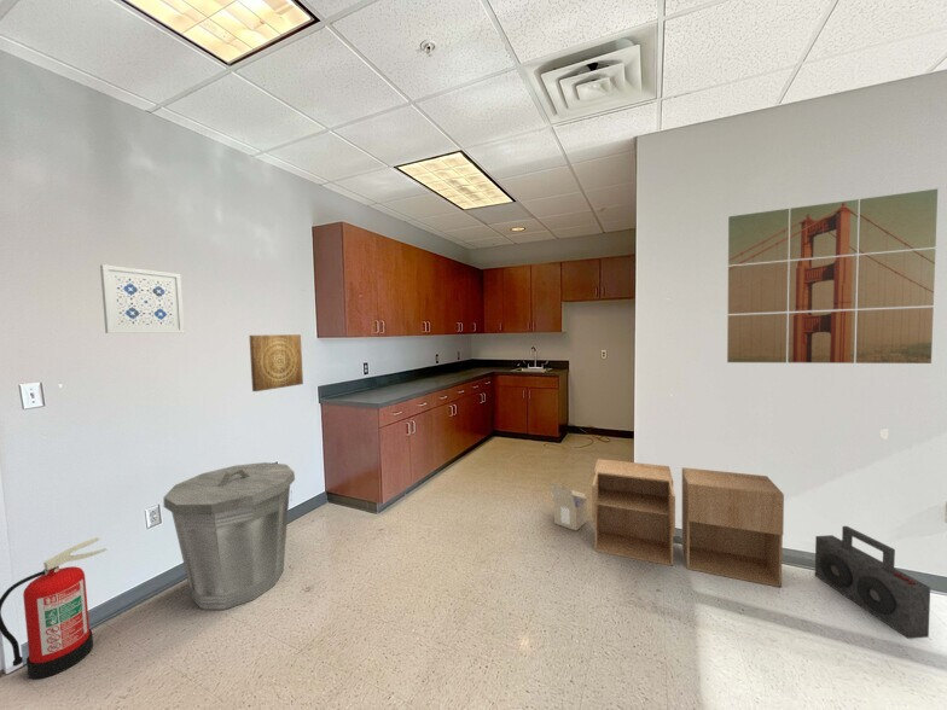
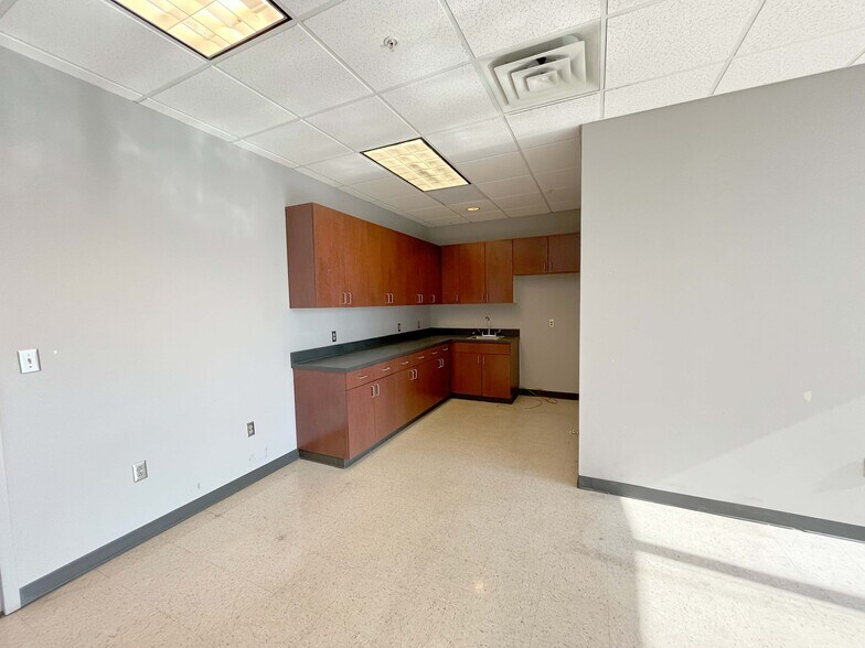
- speaker (862, 570)
- trash can (236, 525)
- fire extinguisher (58, 606)
- wall art (278, 361)
- wall art (145, 301)
- cardboard box (569, 501)
- wall art (821, 284)
- storage cabinet (682, 523)
